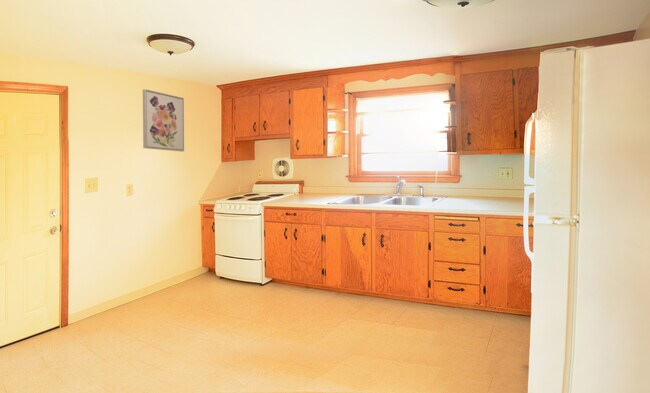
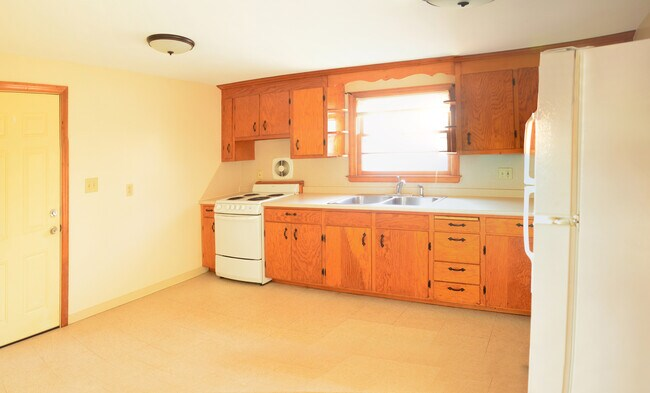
- wall art (164, 121)
